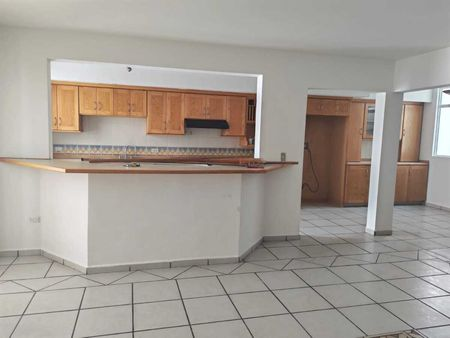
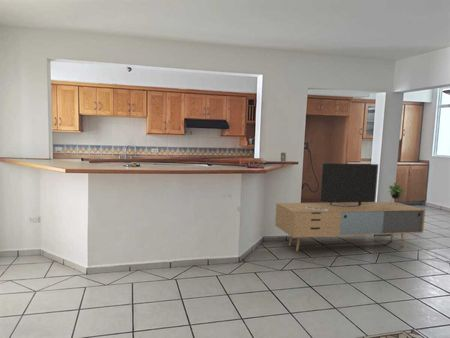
+ media console (349, 205)
